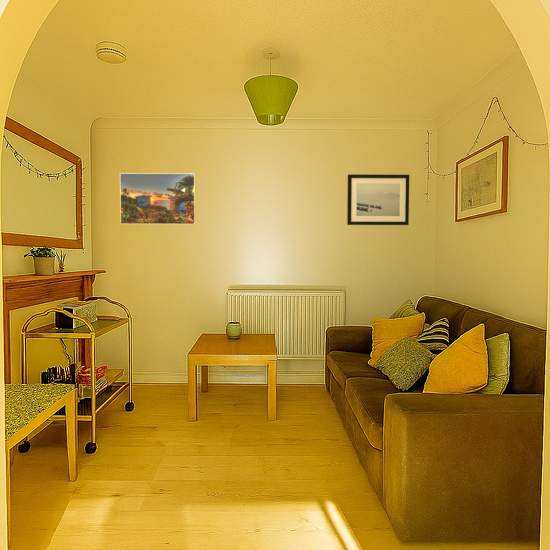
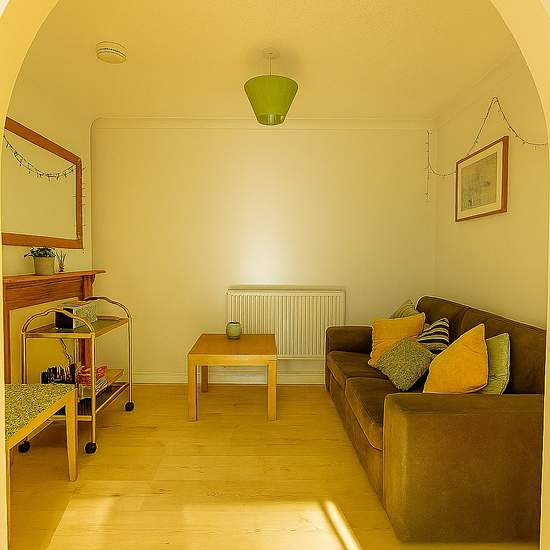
- wall art (378, 199)
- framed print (157, 198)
